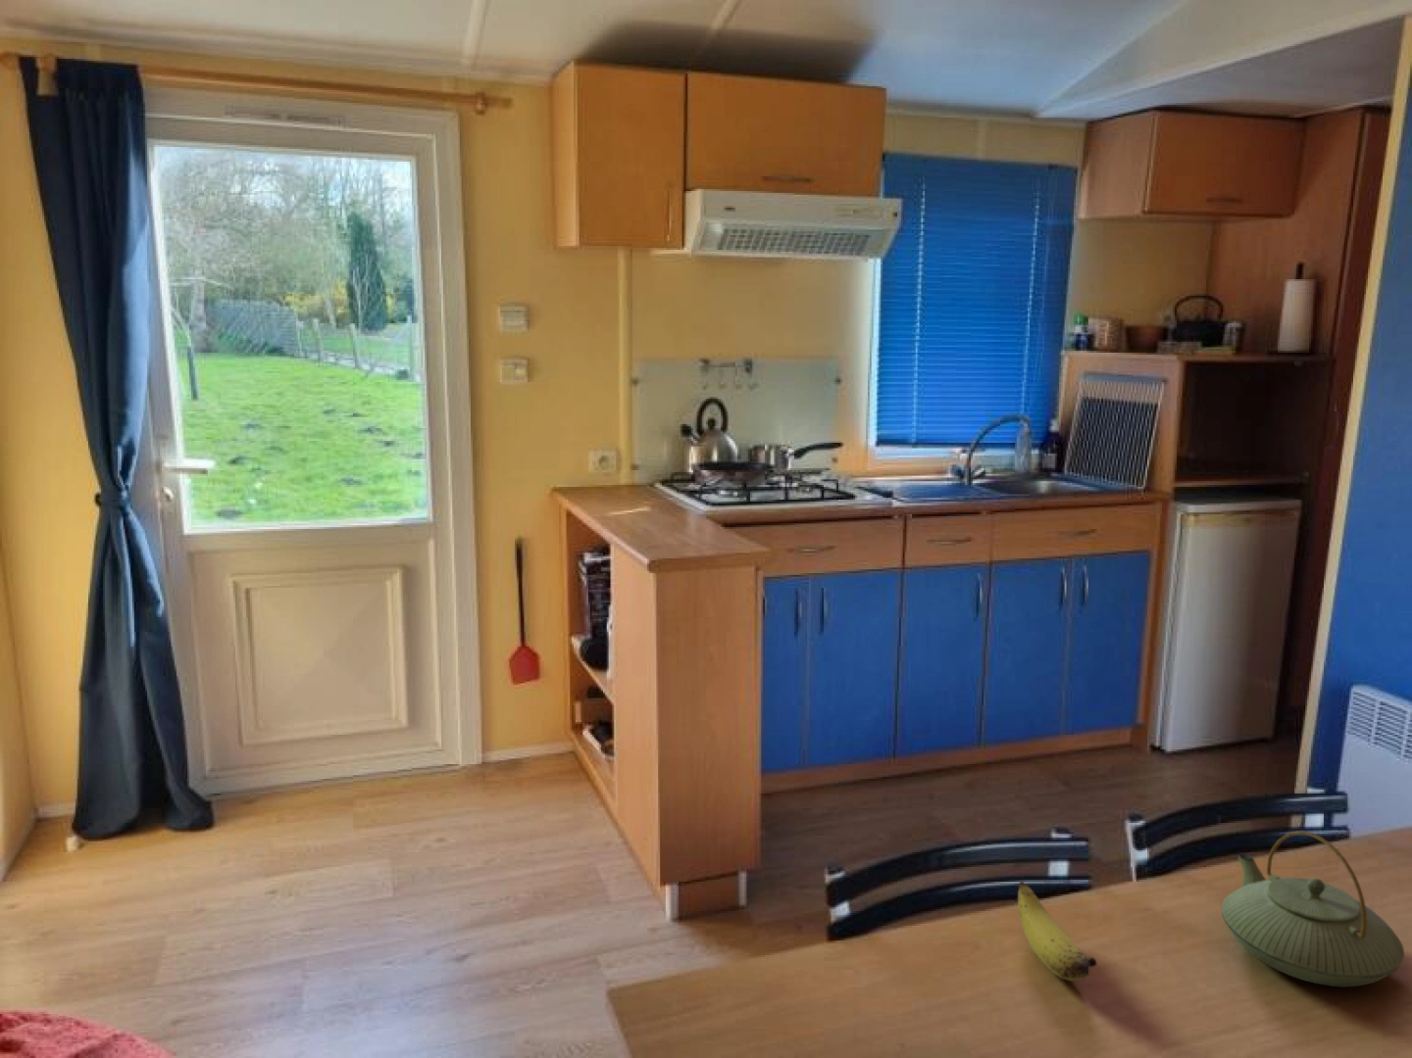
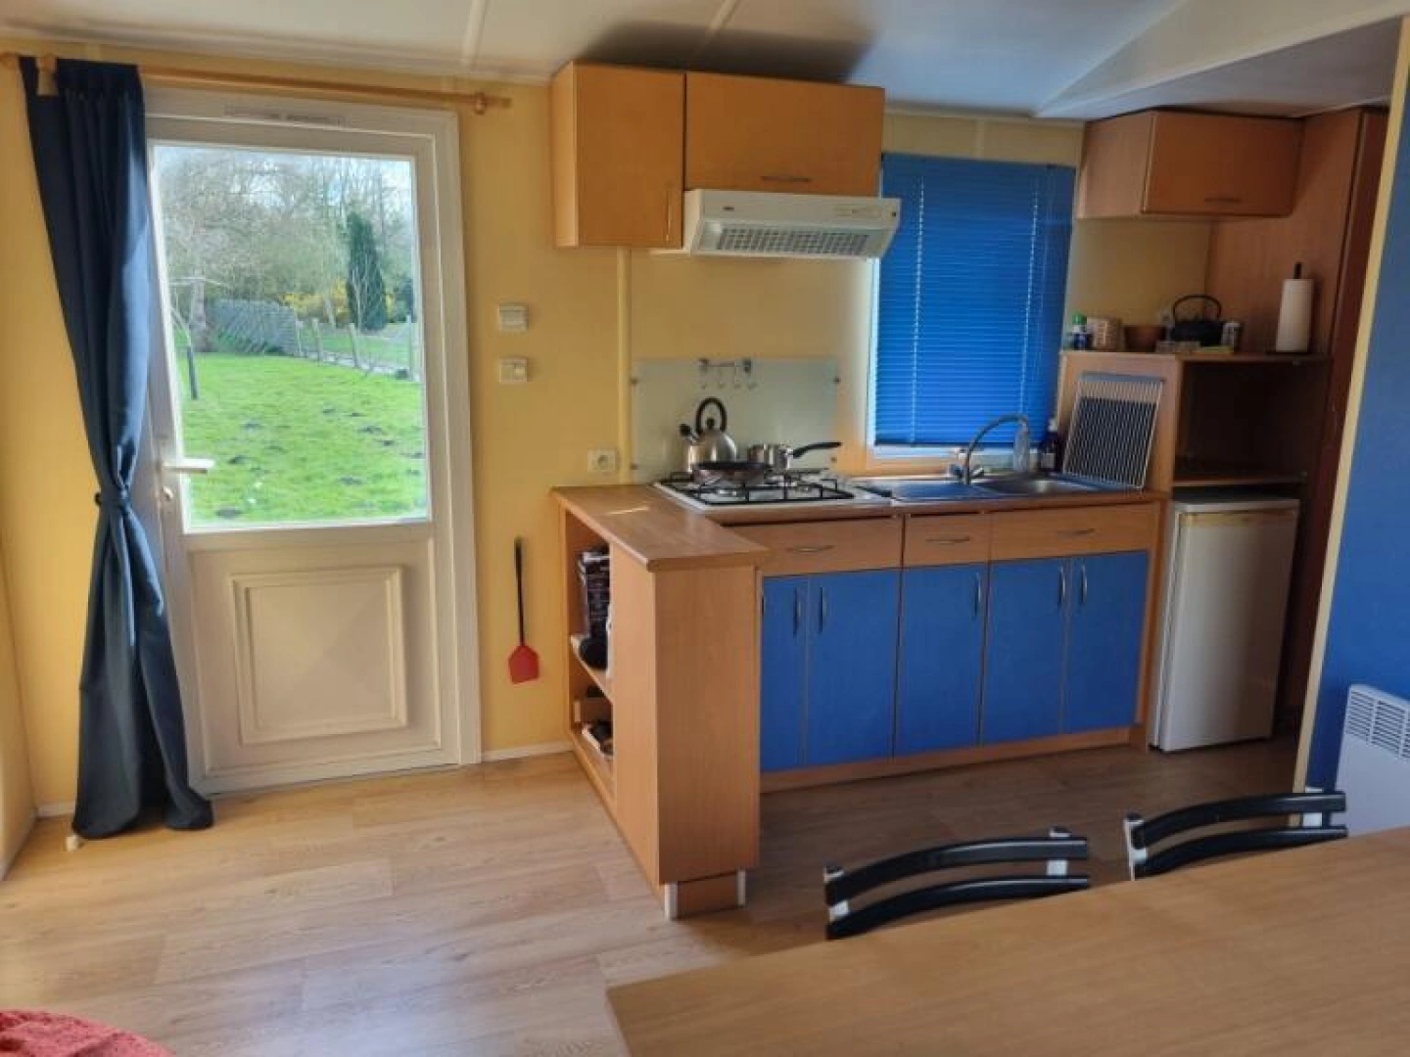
- banana (1052, 937)
- teapot (1305, 891)
